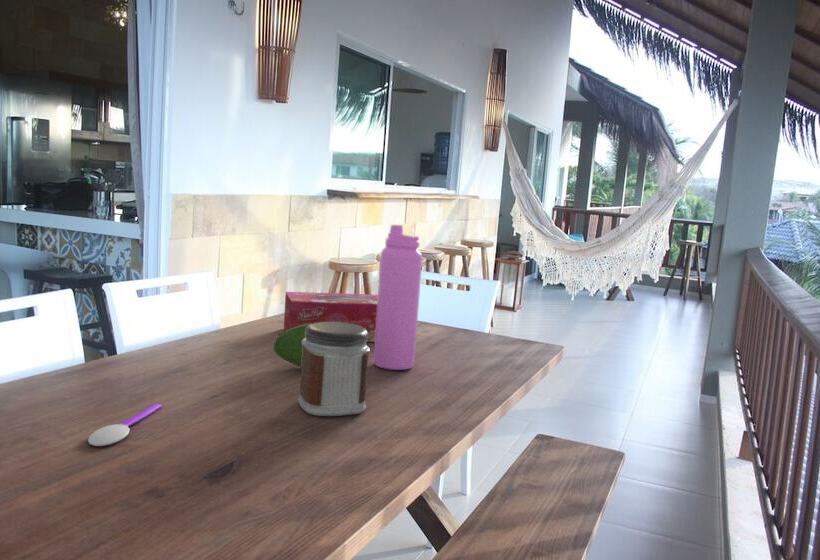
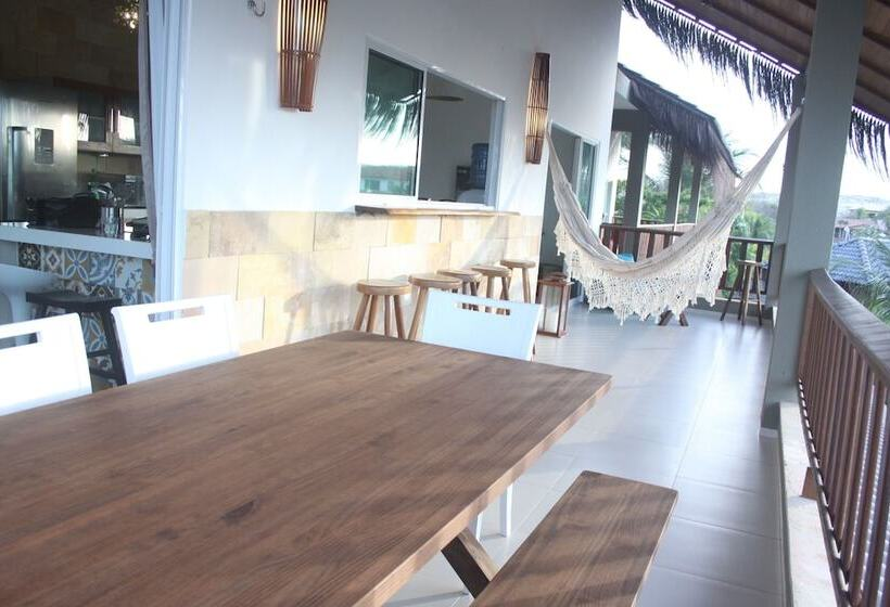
- water bottle (398, 296)
- fruit (302, 345)
- tissue box (342, 316)
- spoon (129, 421)
- jar (334, 366)
